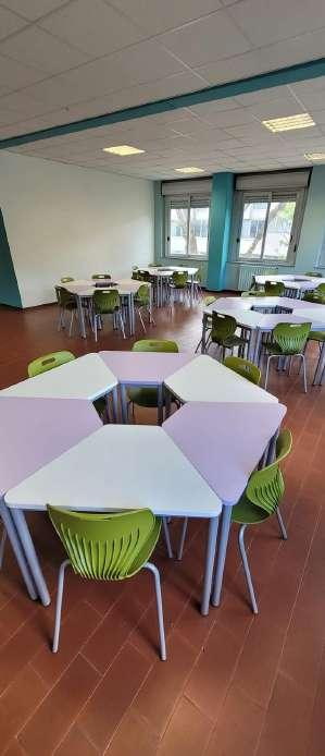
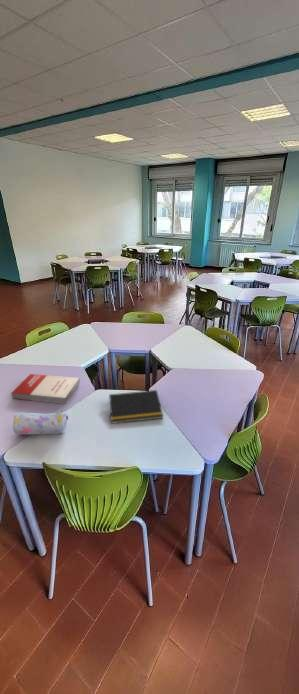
+ pencil case (40, 422)
+ notepad (135, 405)
+ book (46, 387)
